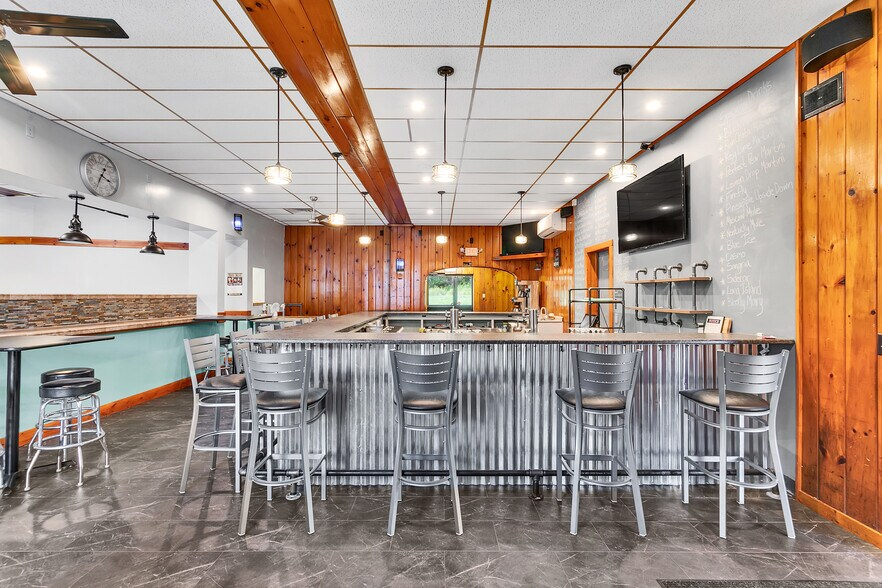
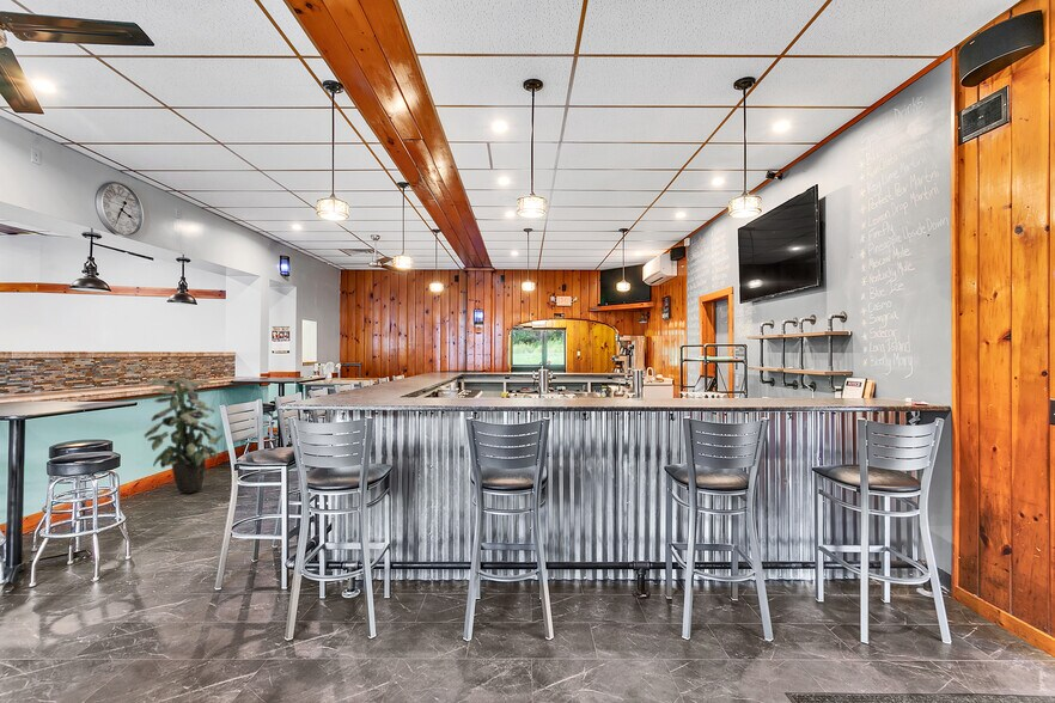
+ indoor plant (183, 432)
